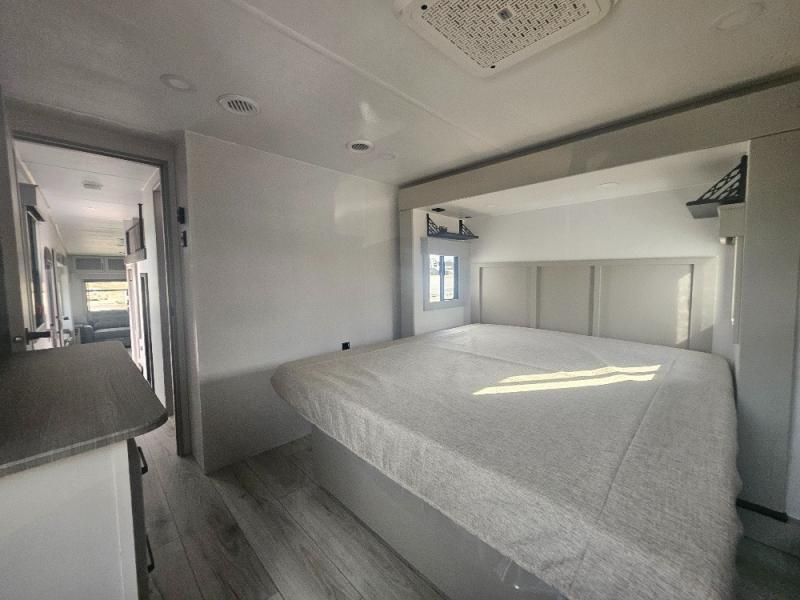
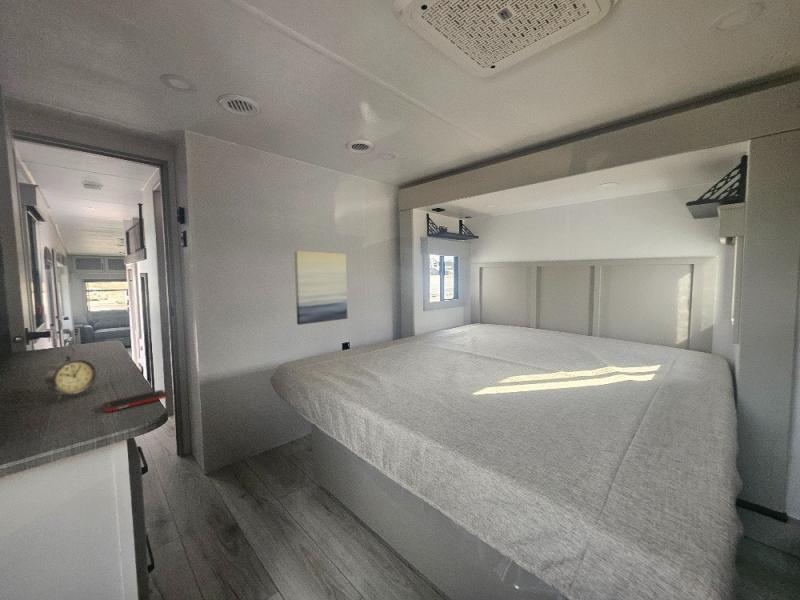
+ alarm clock (70, 371)
+ wall art (322, 287)
+ cell phone (136, 400)
